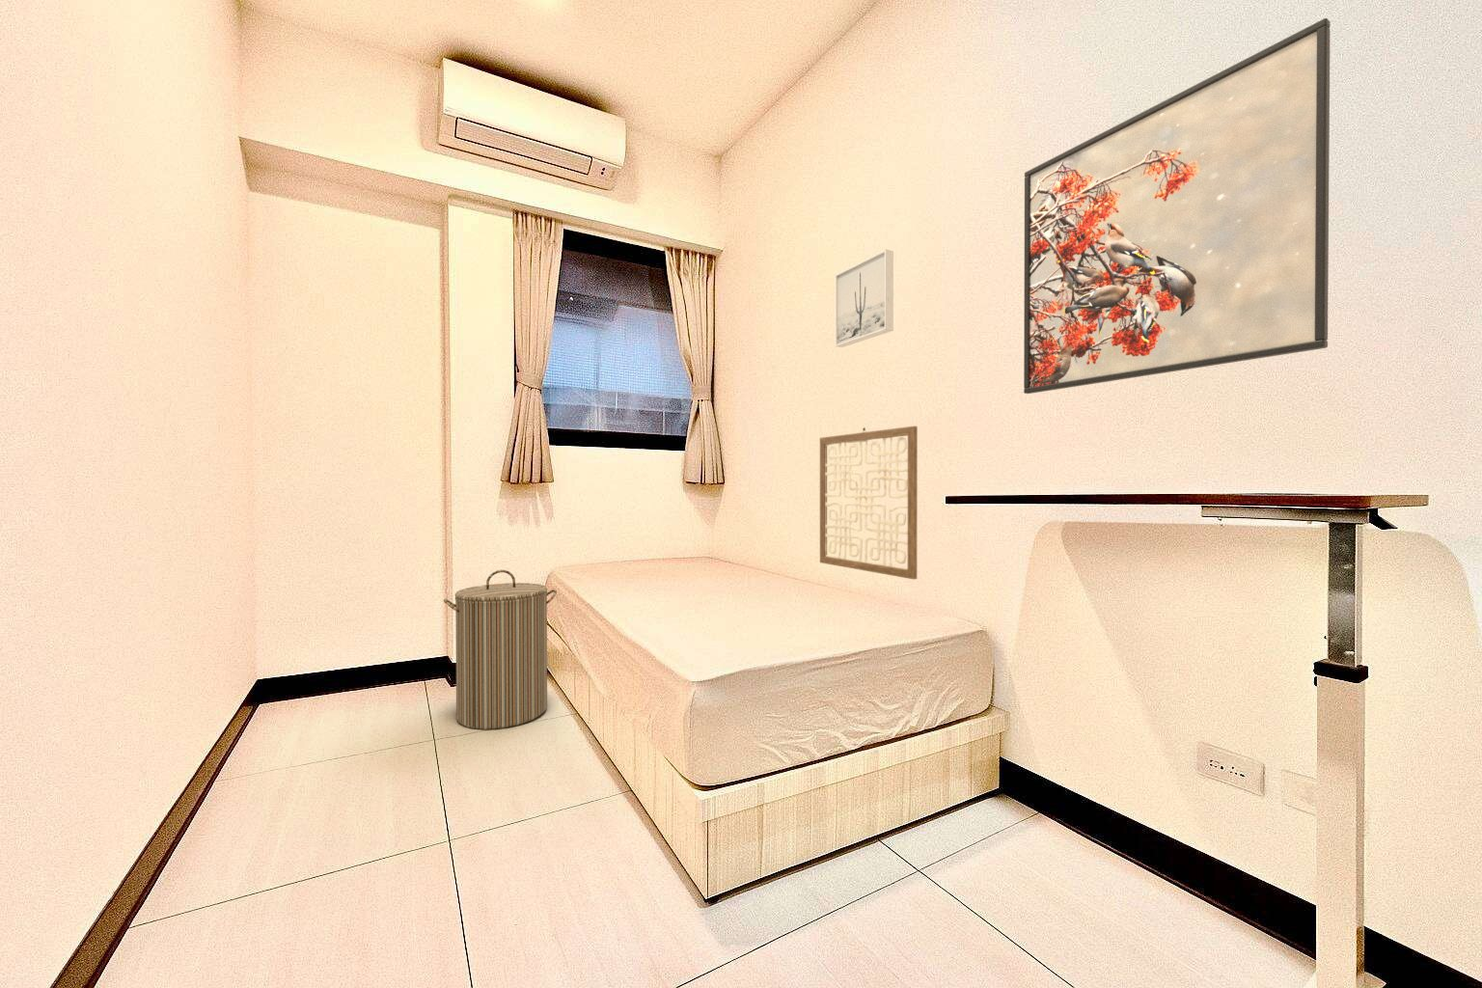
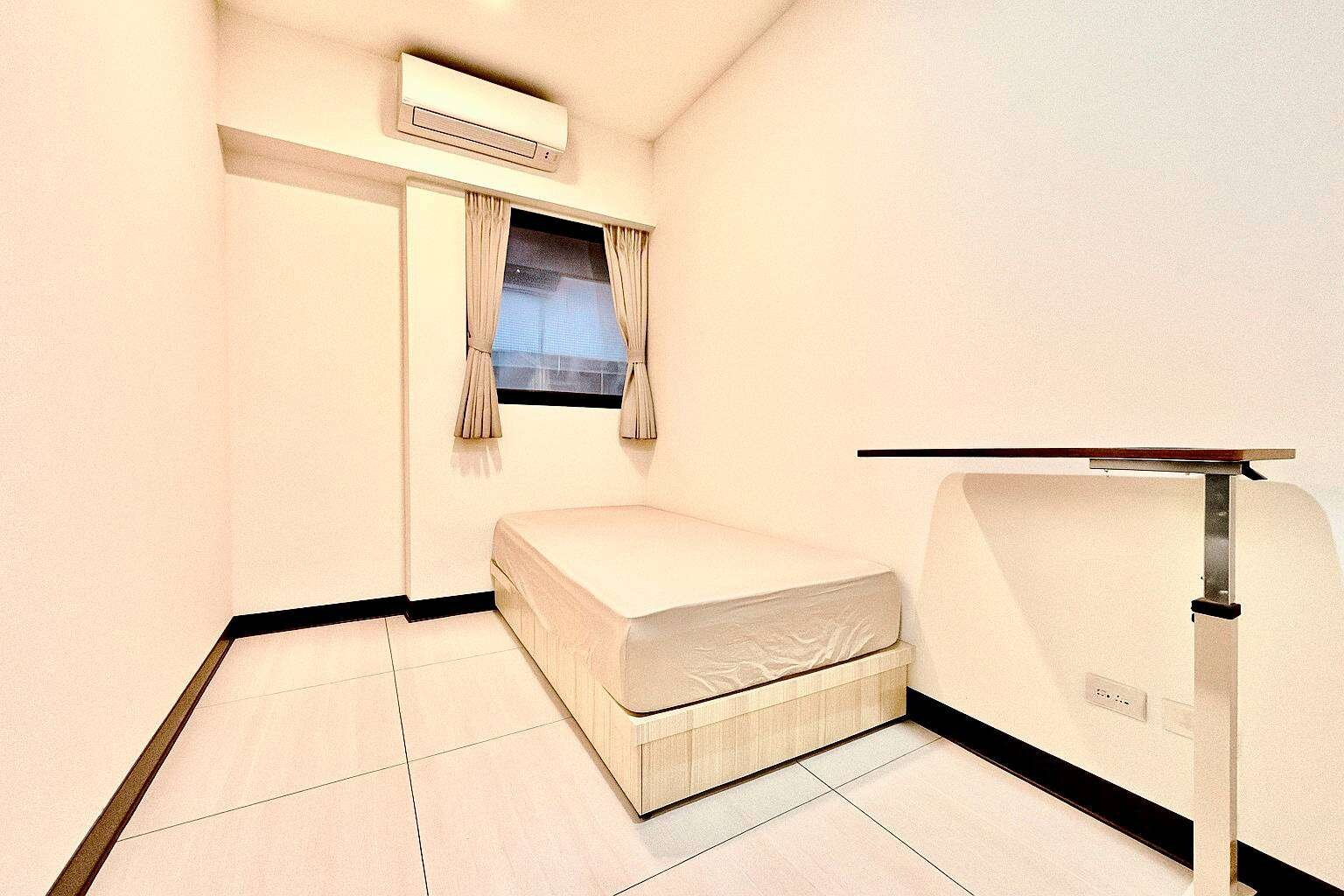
- wall art (862, 301)
- wall art (863, 497)
- laundry hamper (503, 641)
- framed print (1147, 243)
